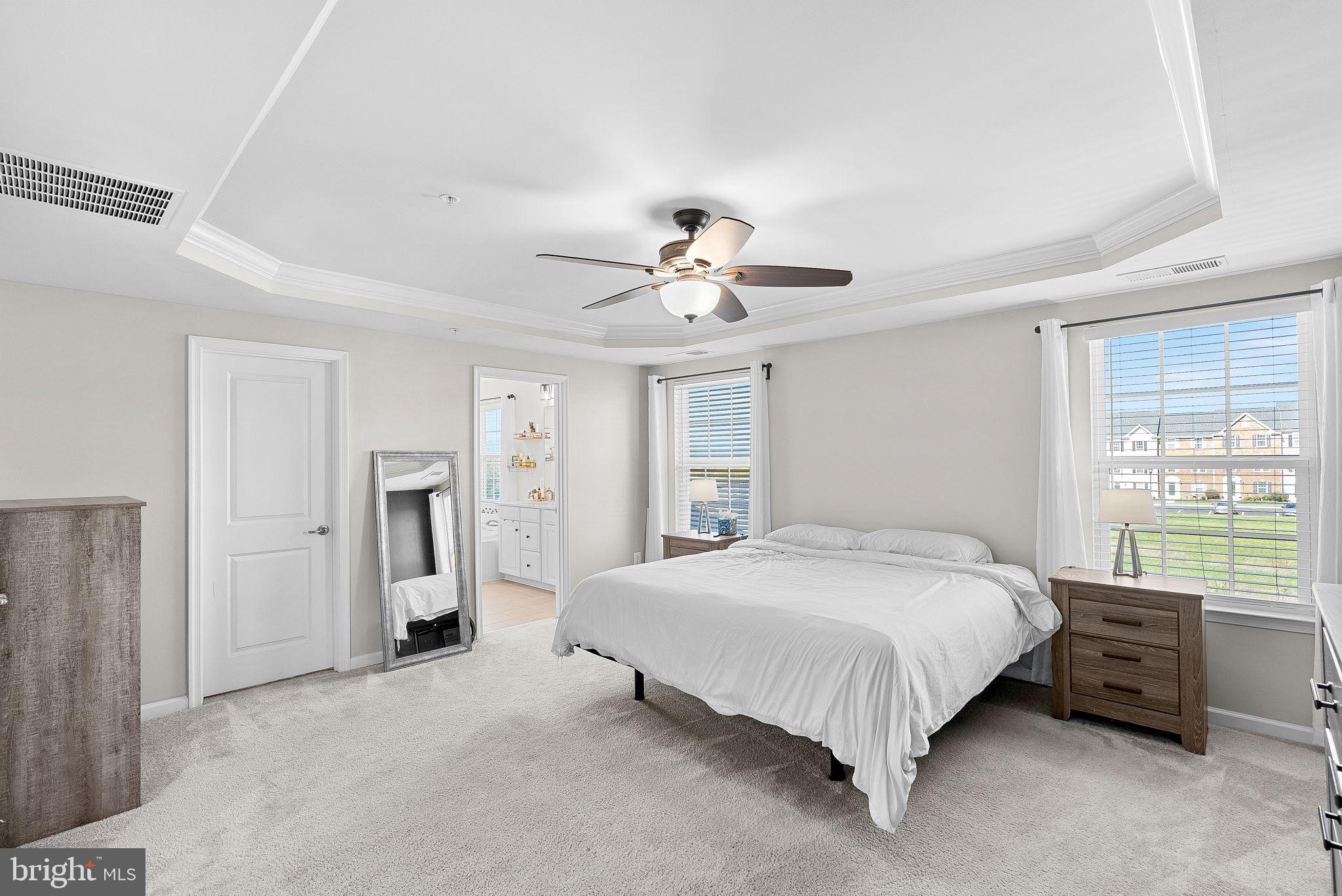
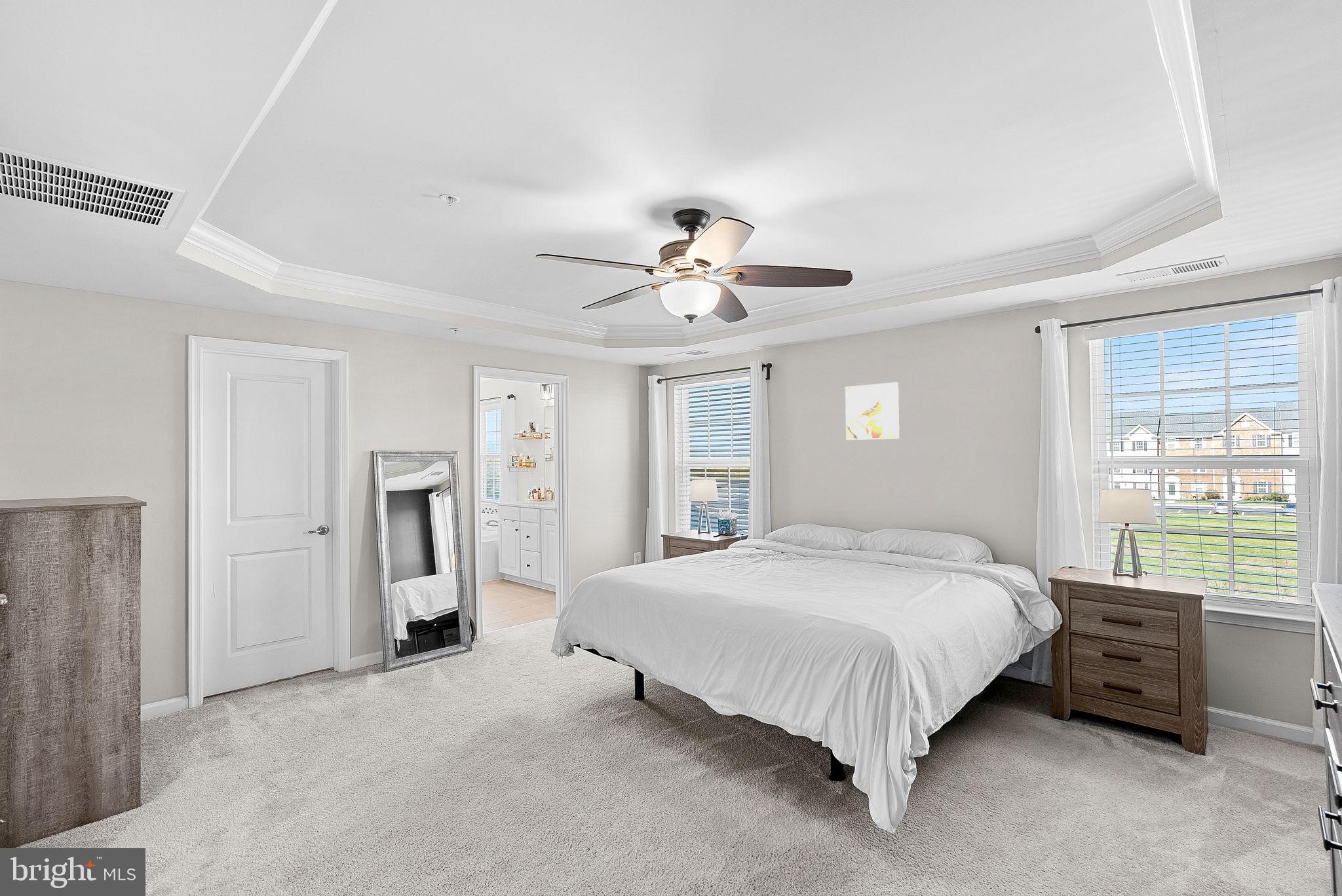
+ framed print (872, 412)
